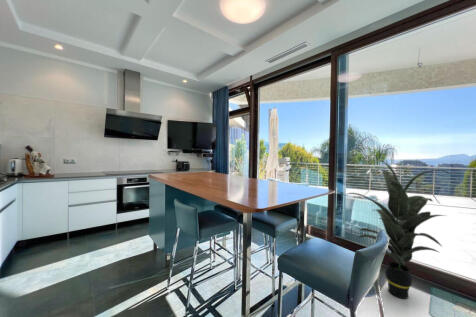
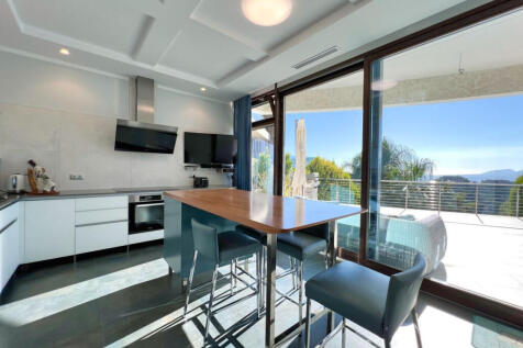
- indoor plant (394, 225)
